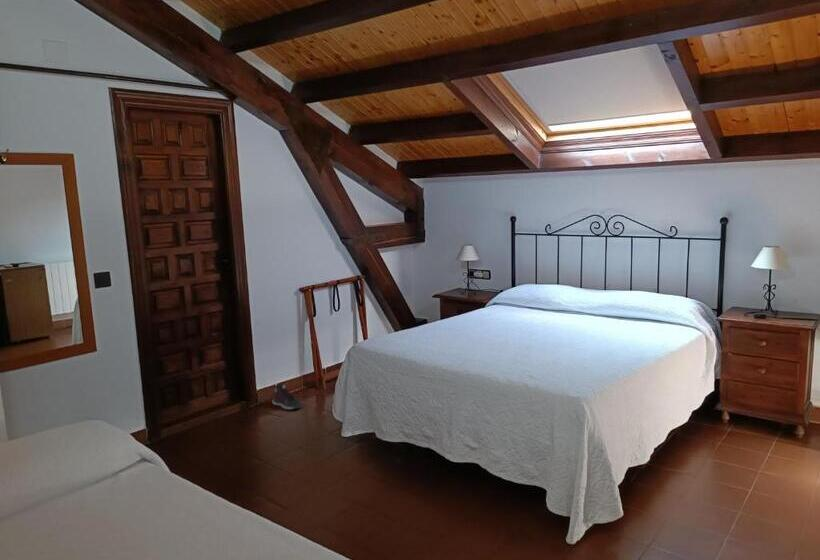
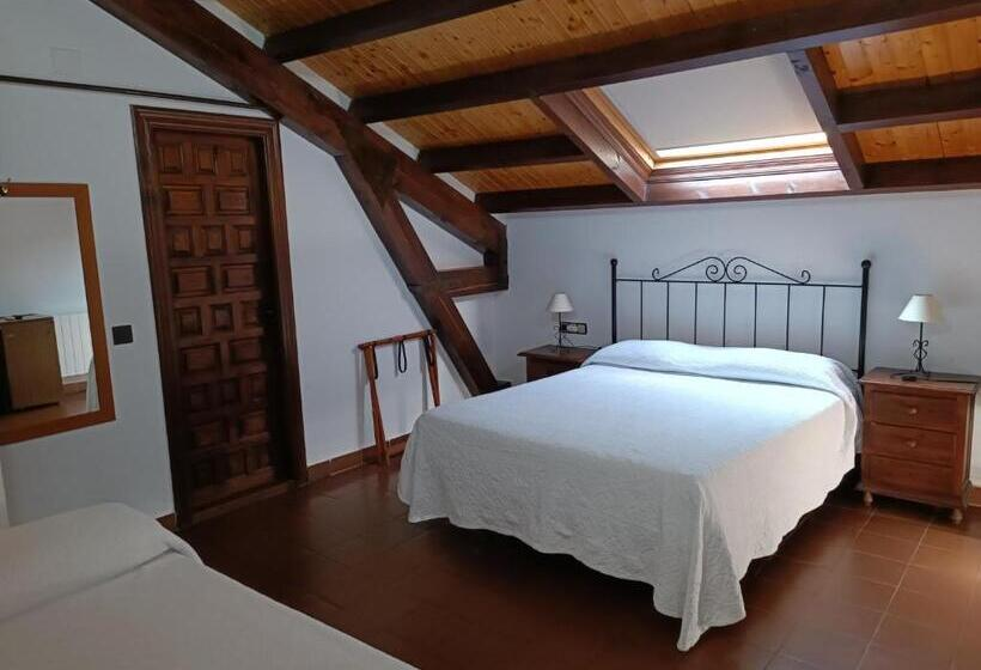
- sneaker (285, 394)
